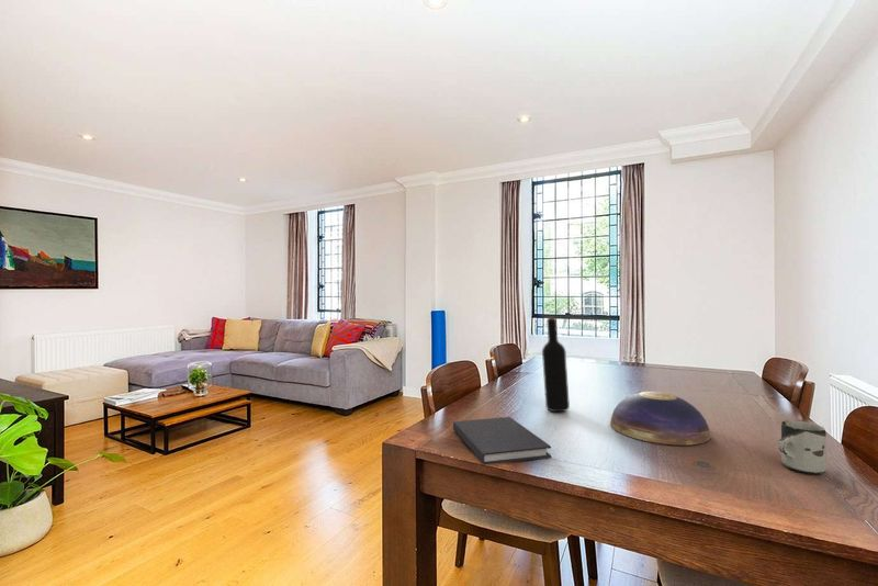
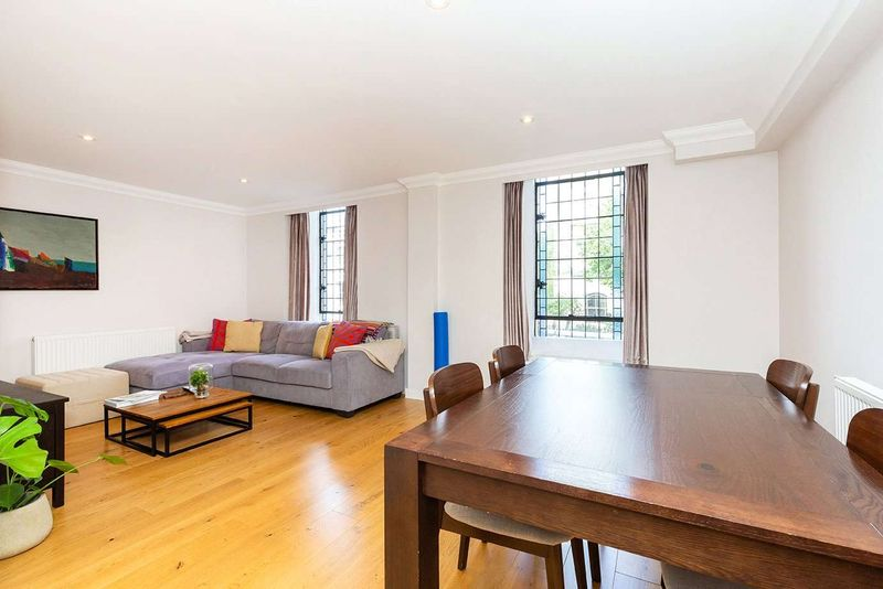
- cup (798, 447)
- wine bottle (555, 363)
- diary (497, 437)
- decorative bowl (657, 410)
